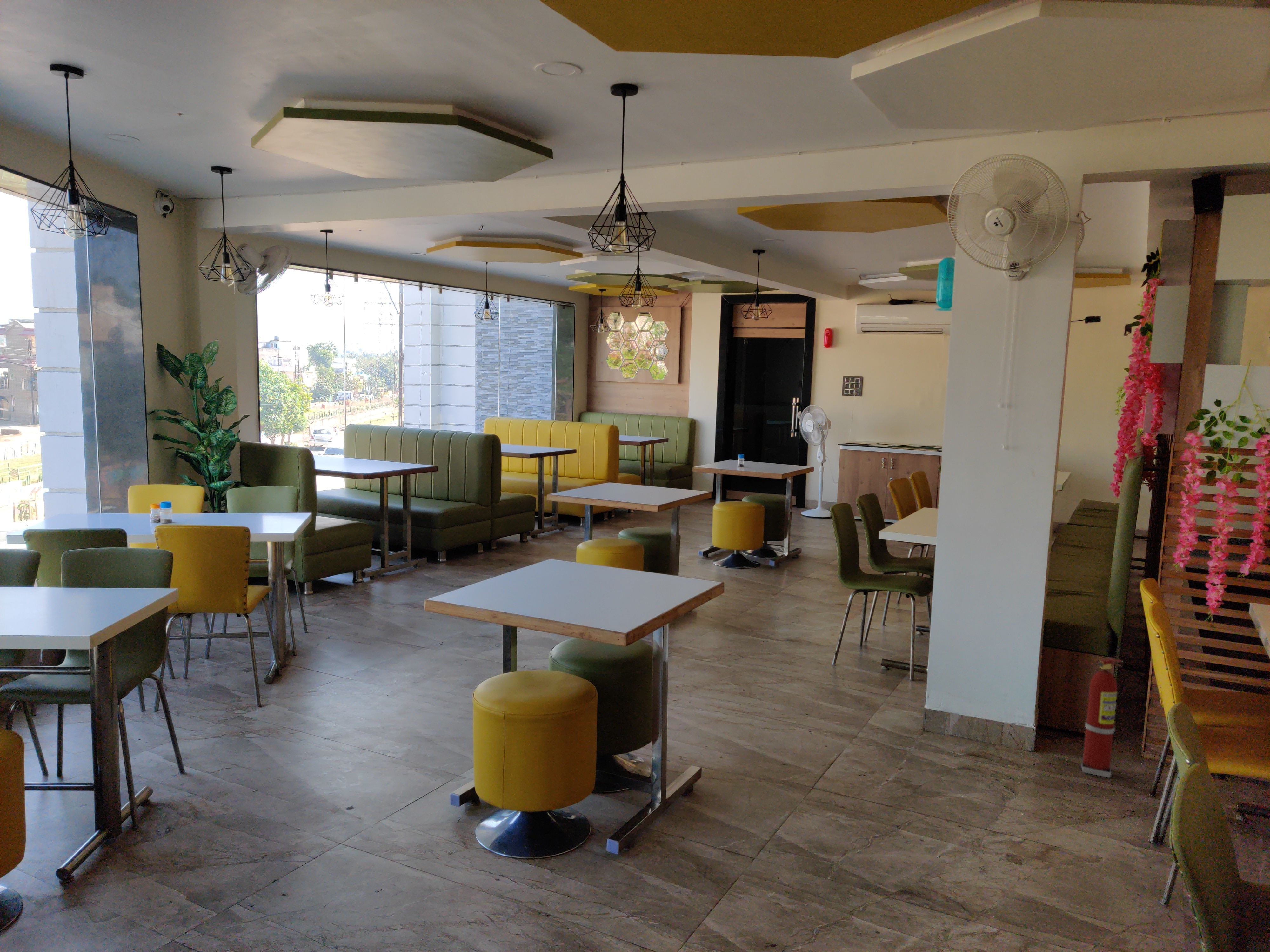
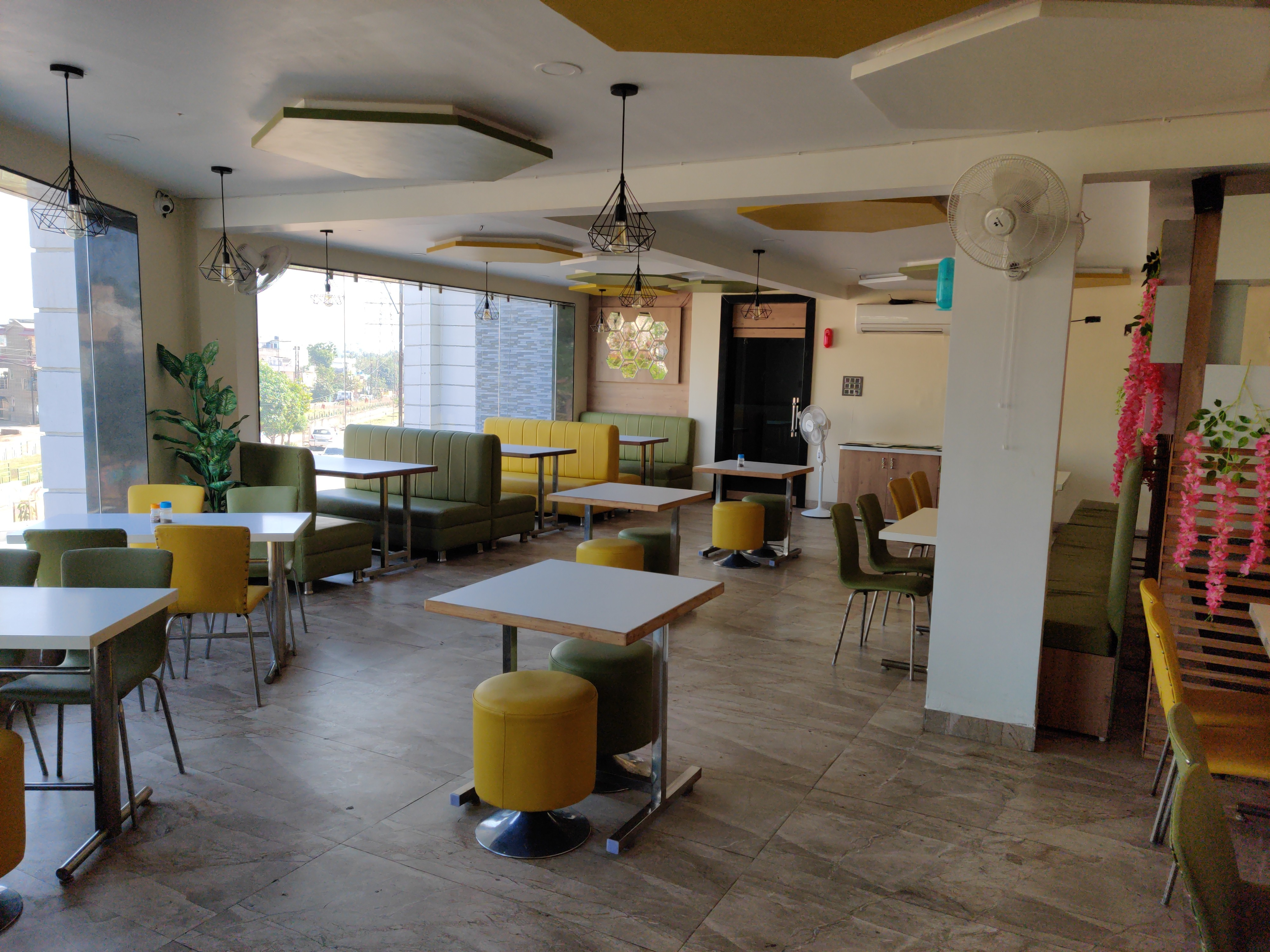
- fire extinguisher (1101, 716)
